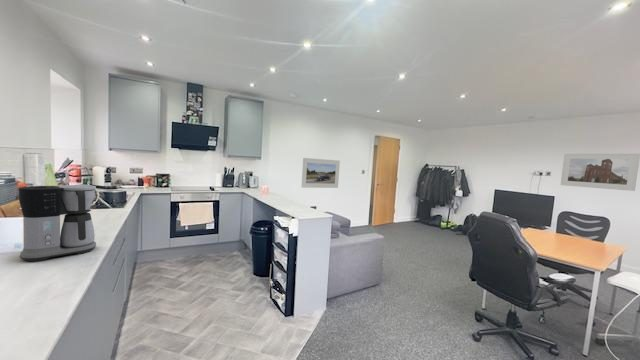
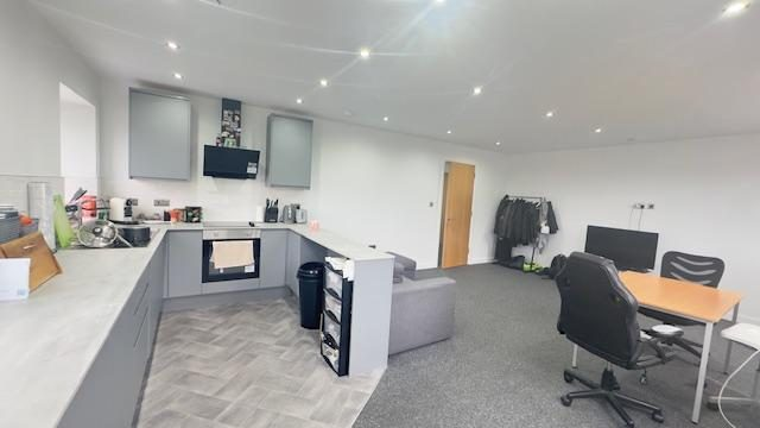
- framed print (596, 170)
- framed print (321, 173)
- coffee maker (59, 220)
